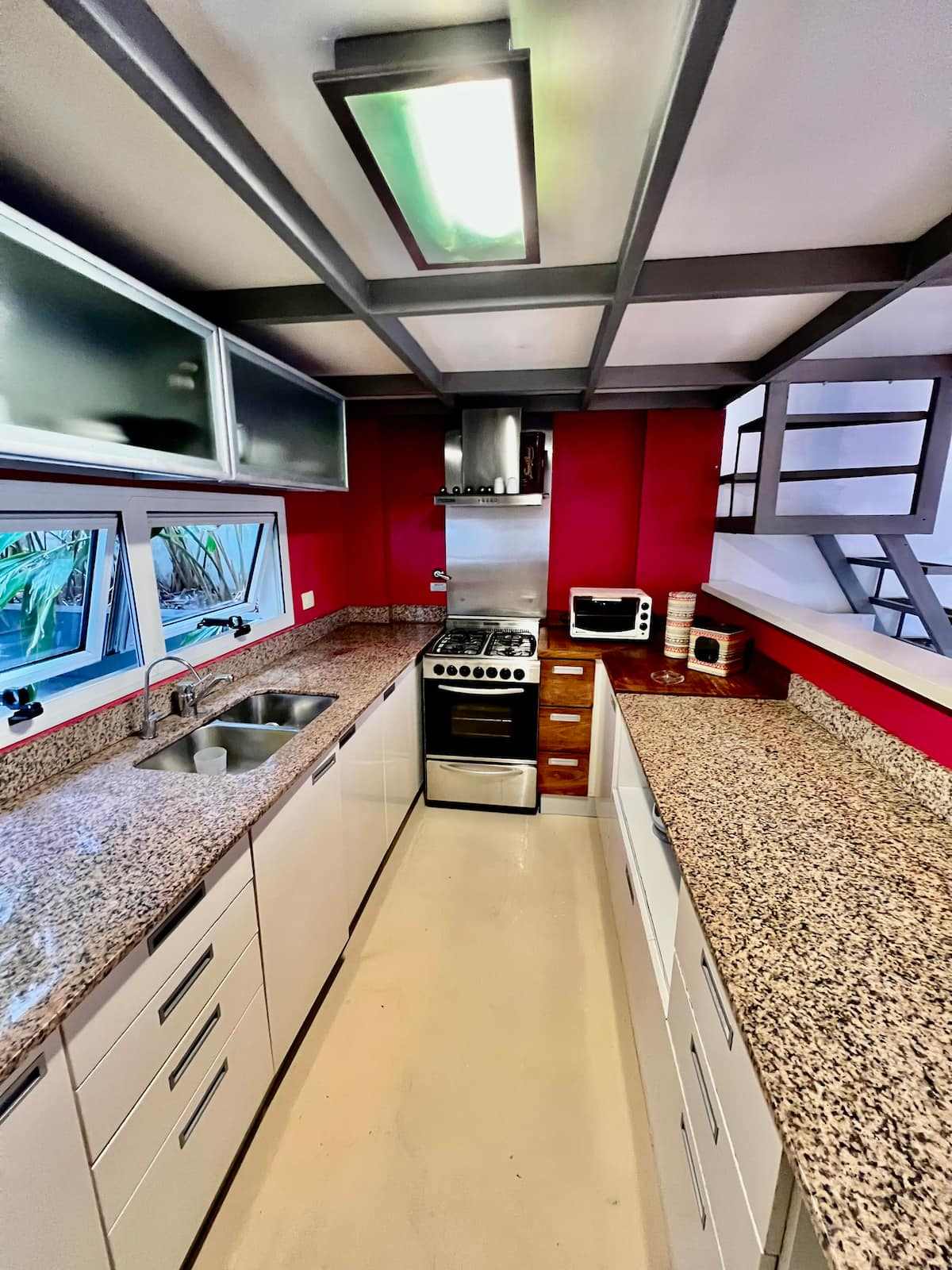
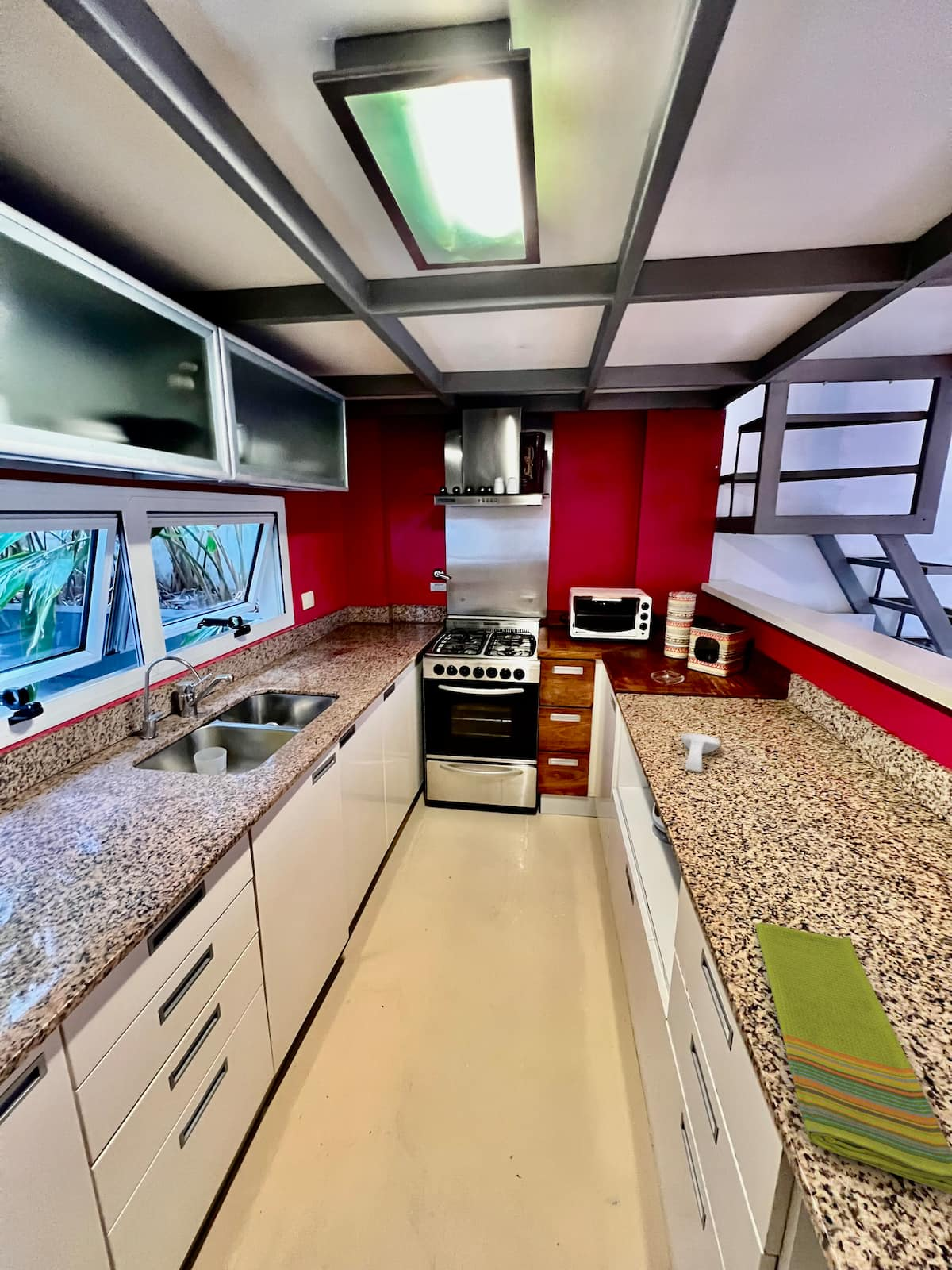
+ spoon rest (698, 746)
+ dish towel (835, 1022)
